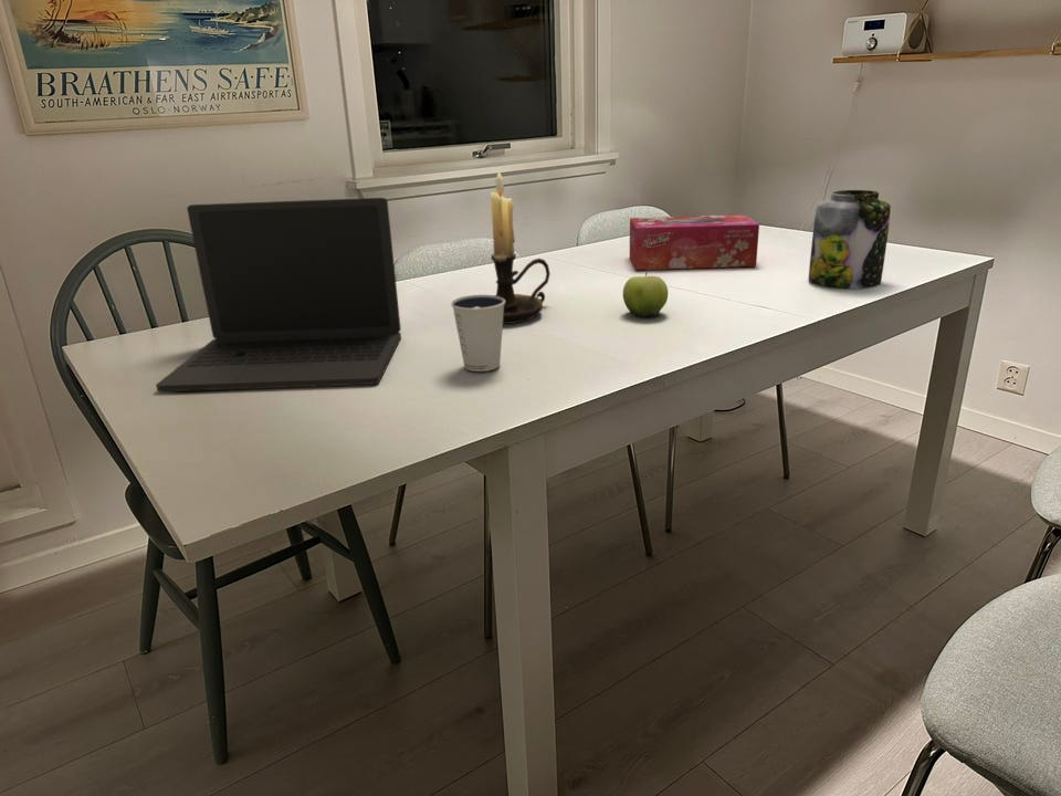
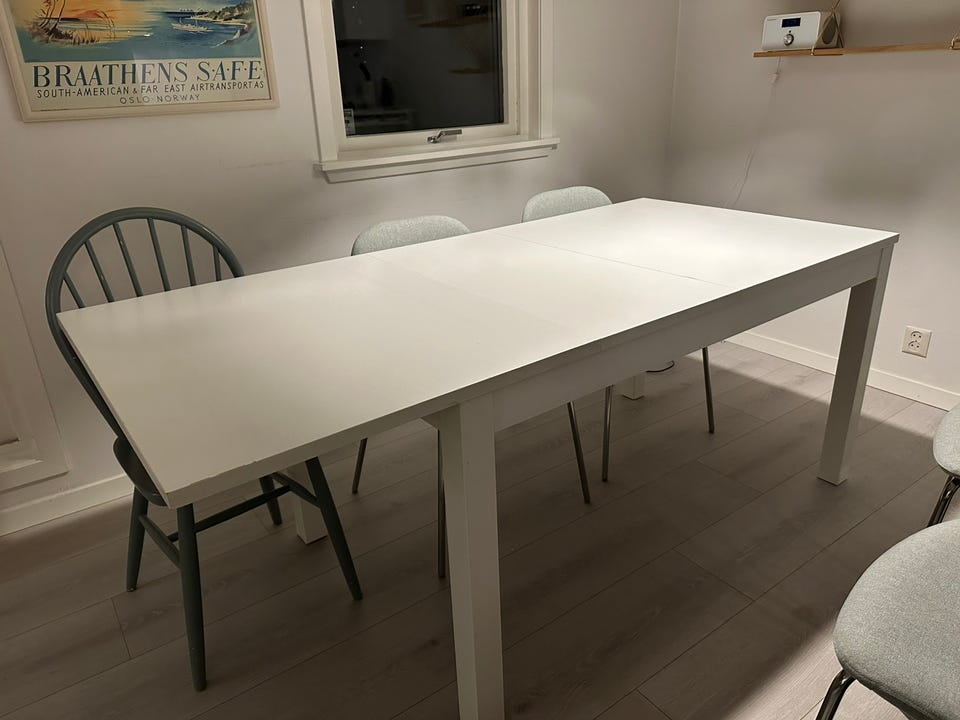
- laptop (277, 289)
- dixie cup (480, 334)
- tissue box (691, 241)
- fruit (644, 294)
- candle holder (512, 243)
- jar (849, 238)
